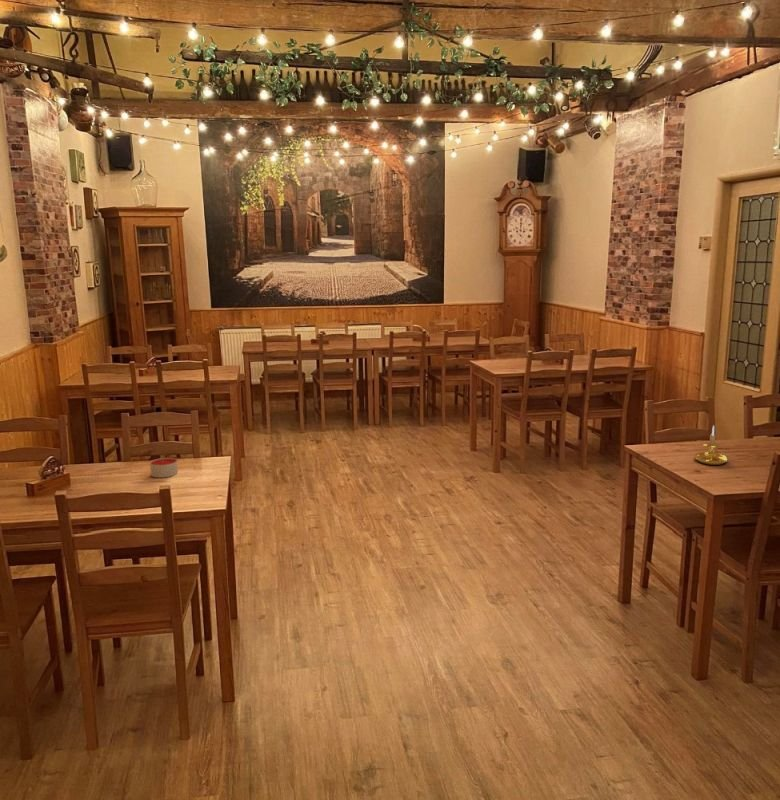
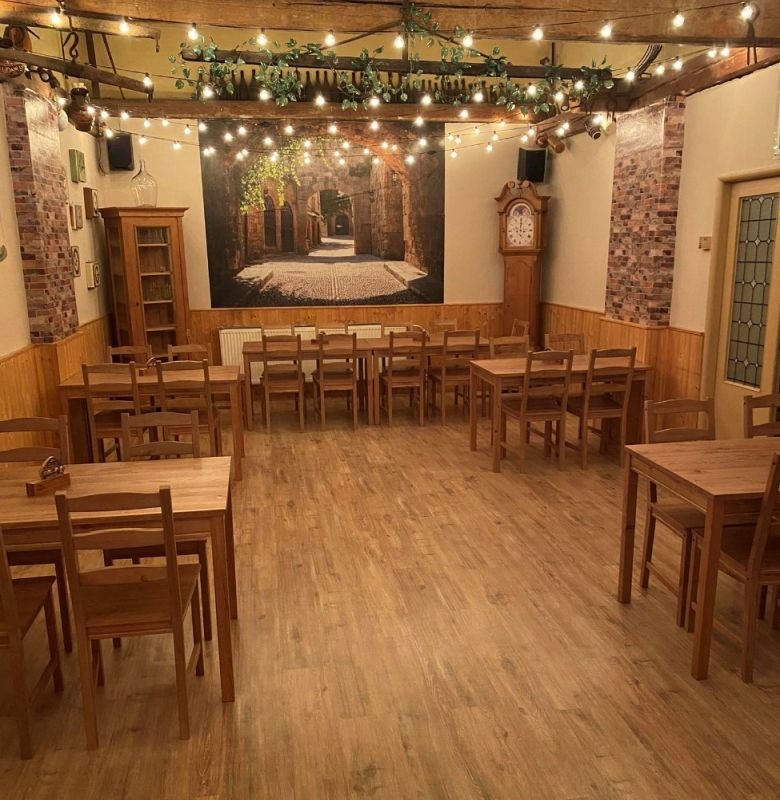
- candle holder (712, 442)
- candle (164, 467)
